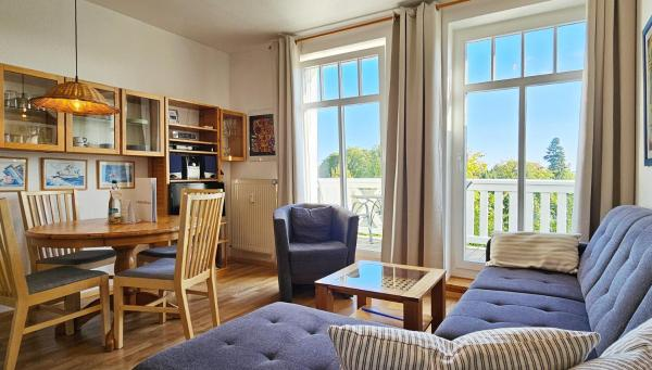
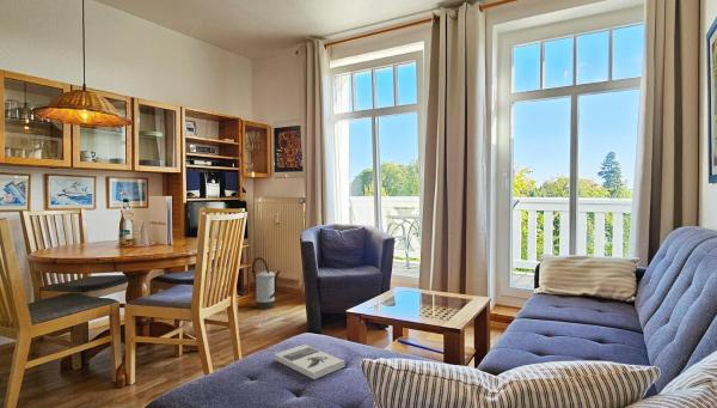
+ watering can (265, 282)
+ book (308, 360)
